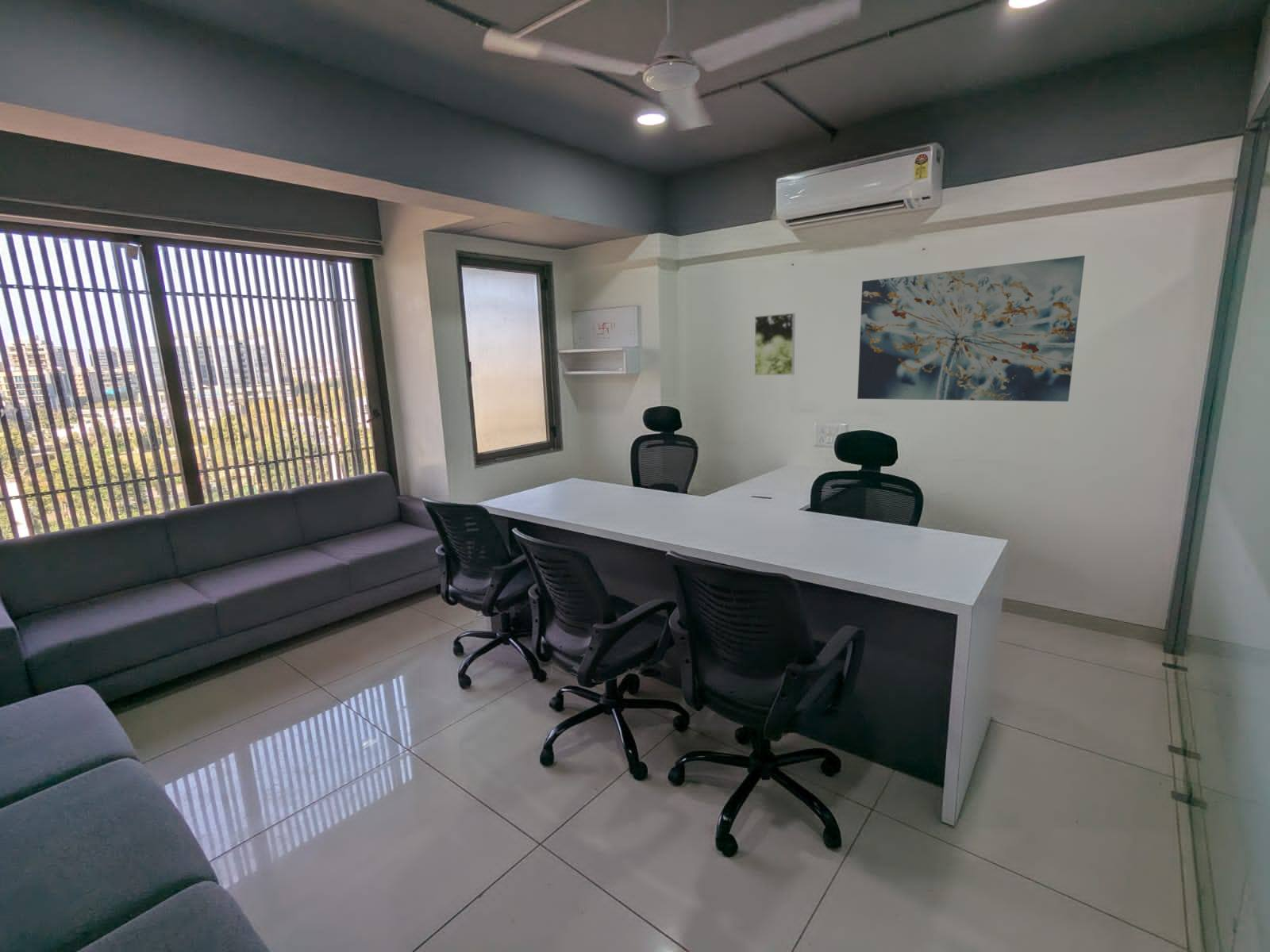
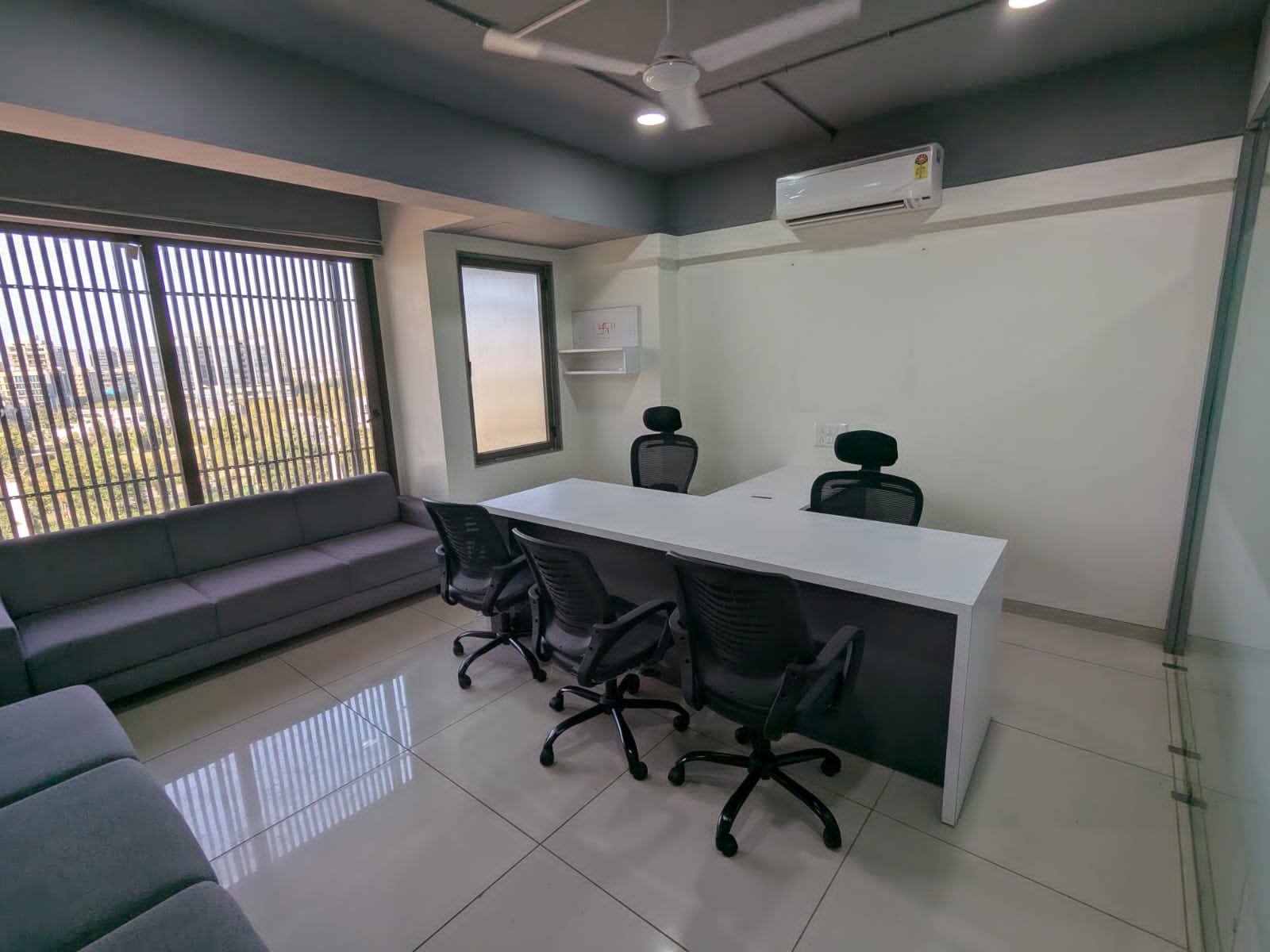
- wall art (956, 336)
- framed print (774, 345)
